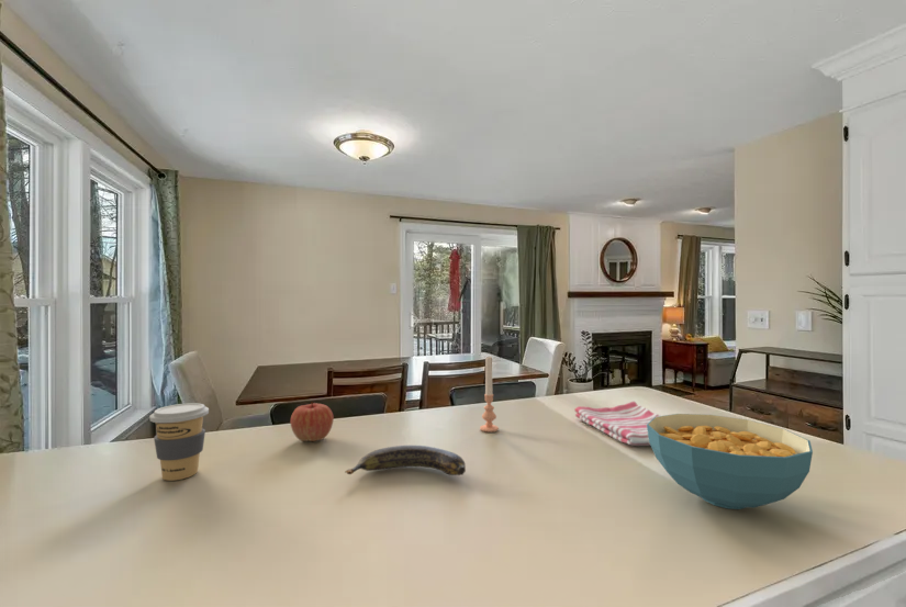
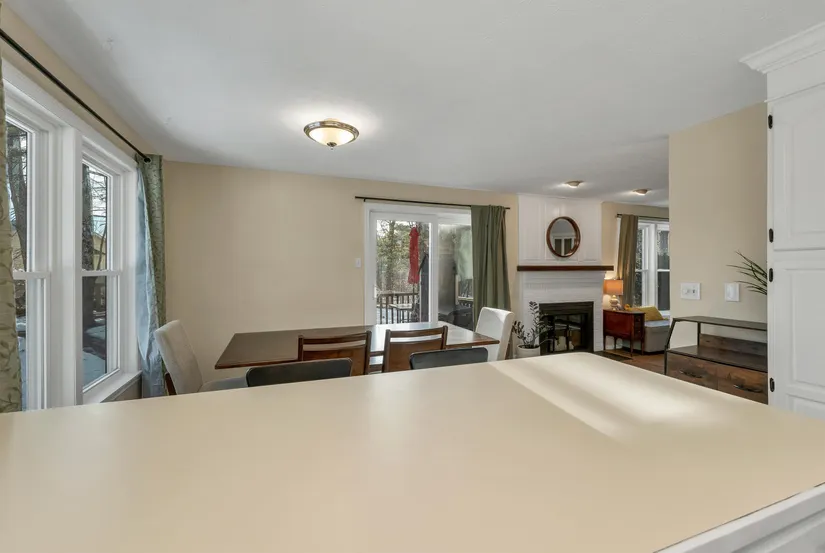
- cereal bowl (723, 465)
- candle (489, 392)
- dish towel (633, 421)
- banana (407, 462)
- apple (312, 419)
- coffee cup (180, 440)
